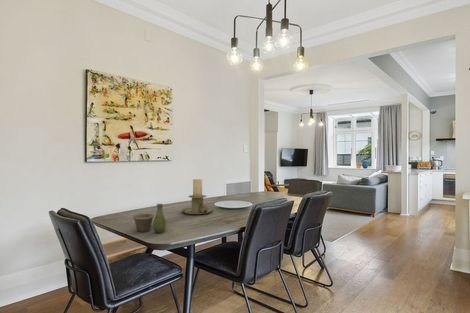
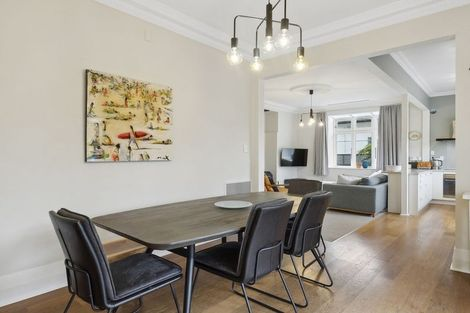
- candle holder (197, 195)
- vase (149, 217)
